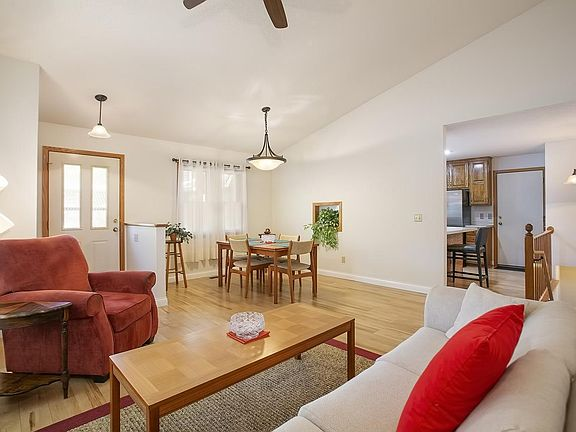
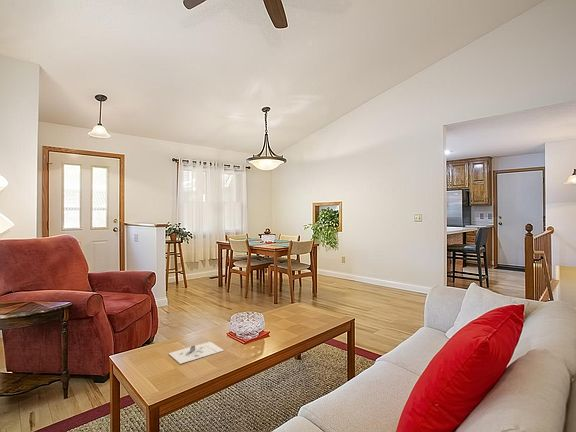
+ architectural model (196, 349)
